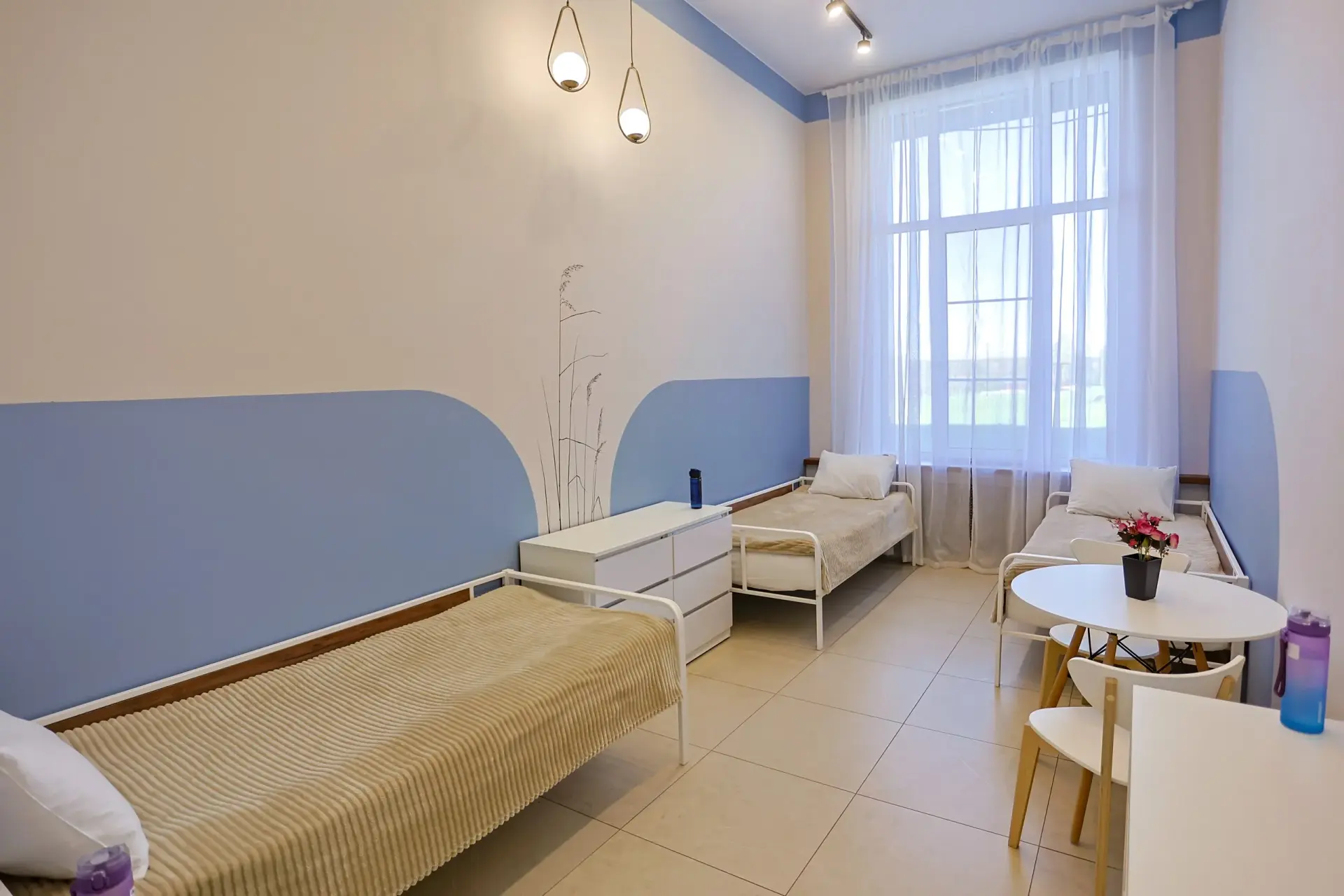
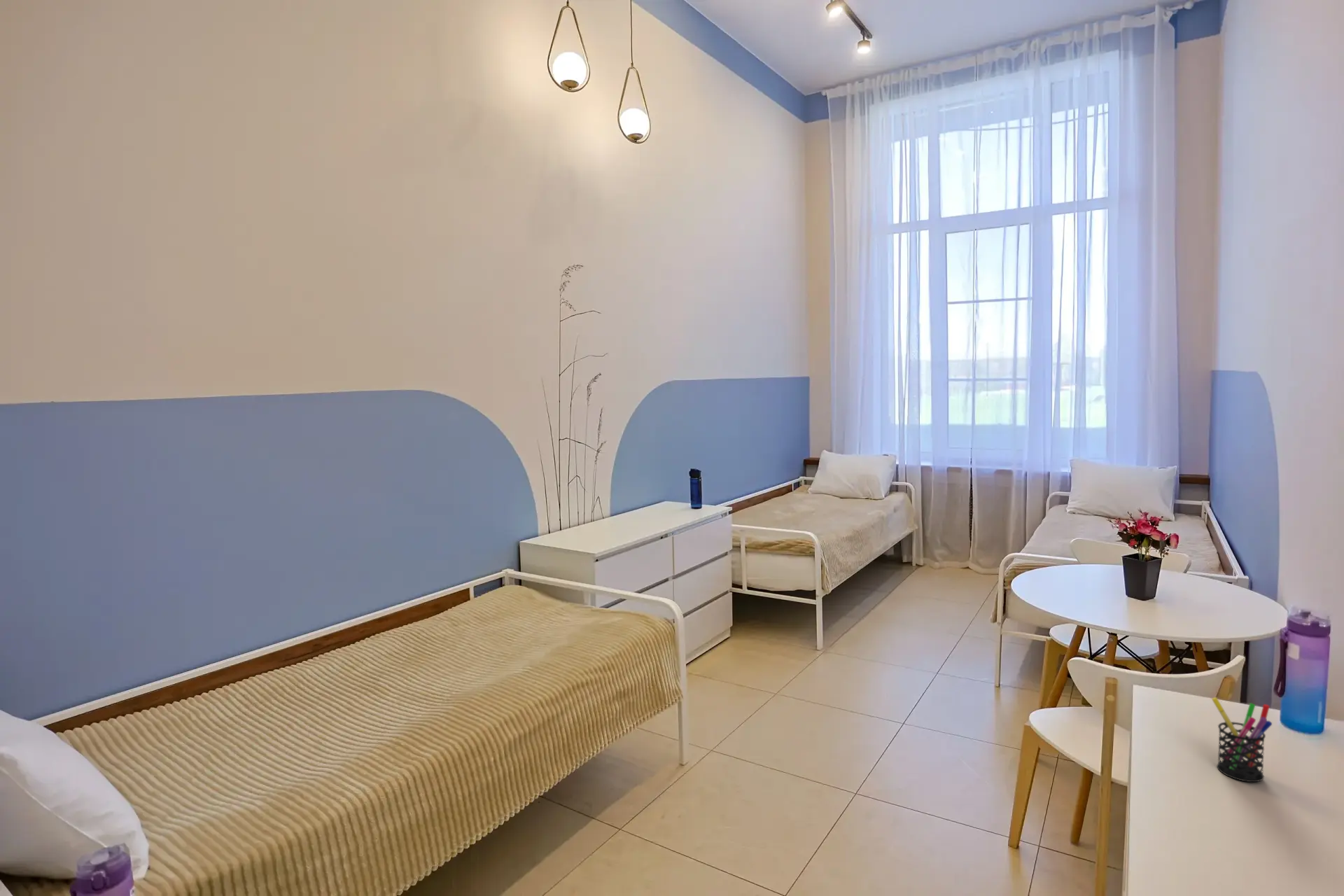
+ pen holder (1245, 735)
